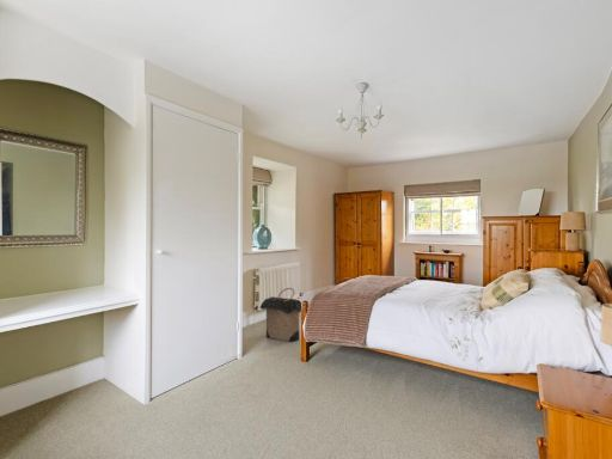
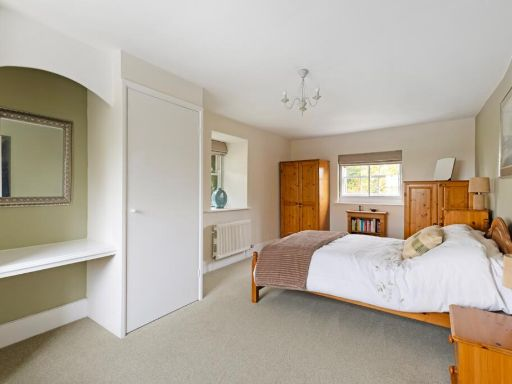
- laundry hamper (281, 312)
